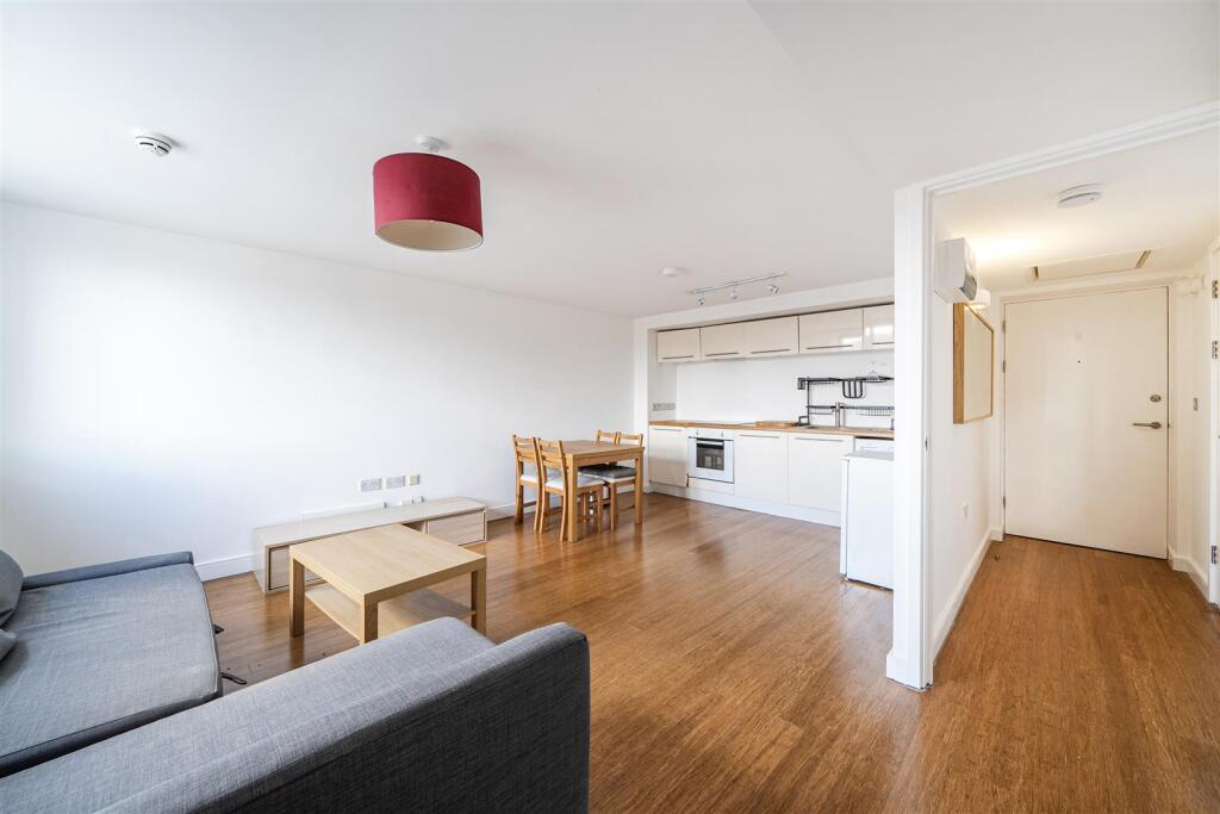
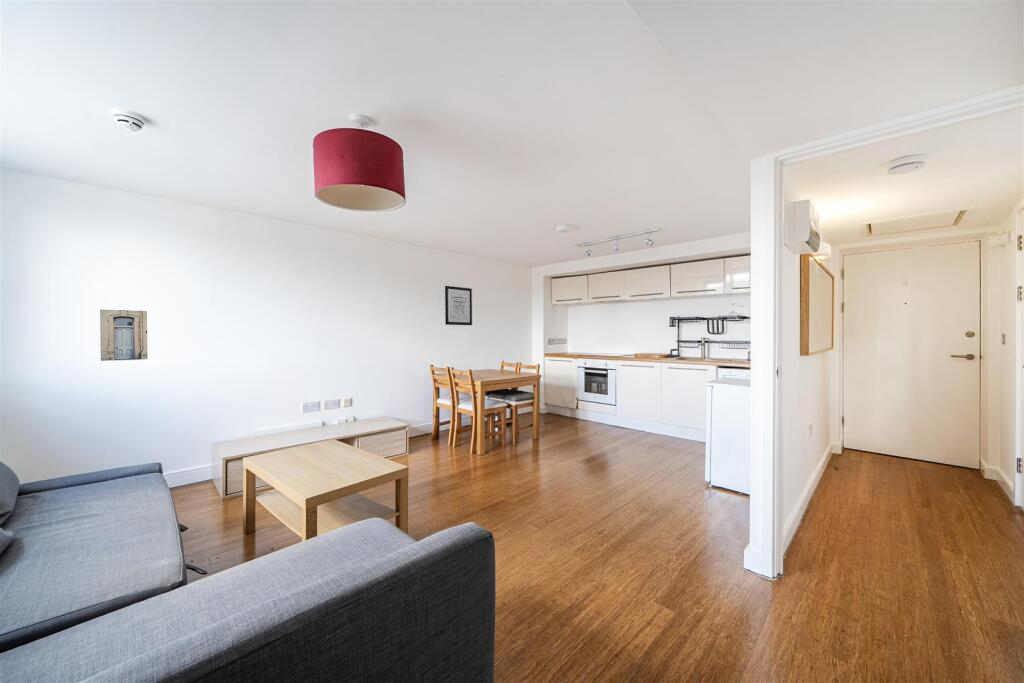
+ wall art (458, 306)
+ wall art (124, 335)
